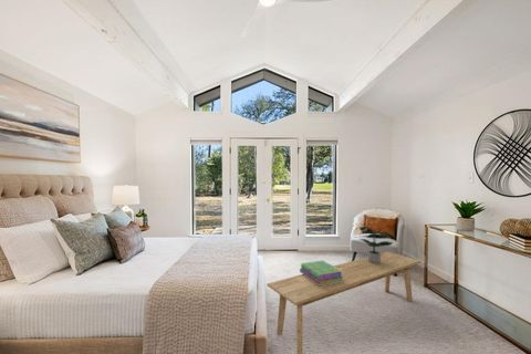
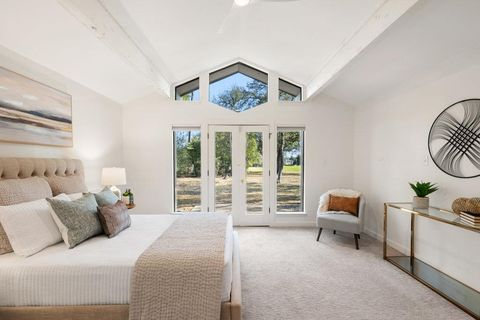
- bench (350, 289)
- potted plant (374, 244)
- stack of books (321, 271)
